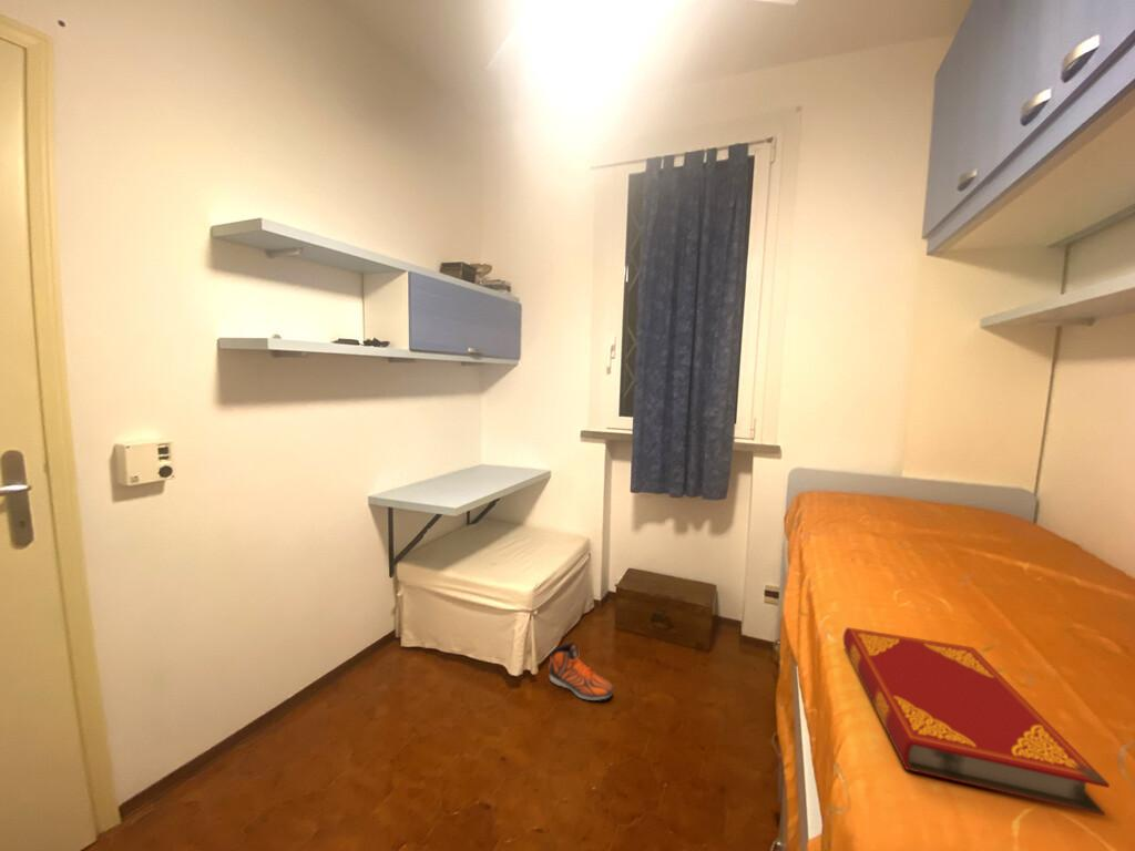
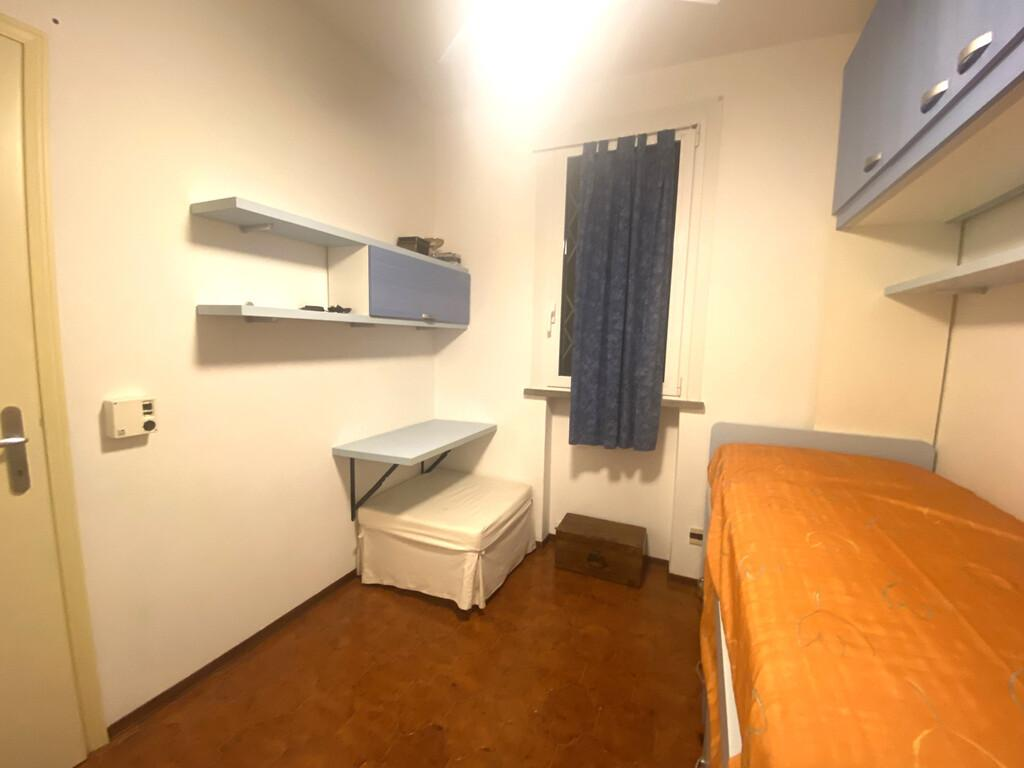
- sneaker (579, 669)
- hardback book (943, 698)
